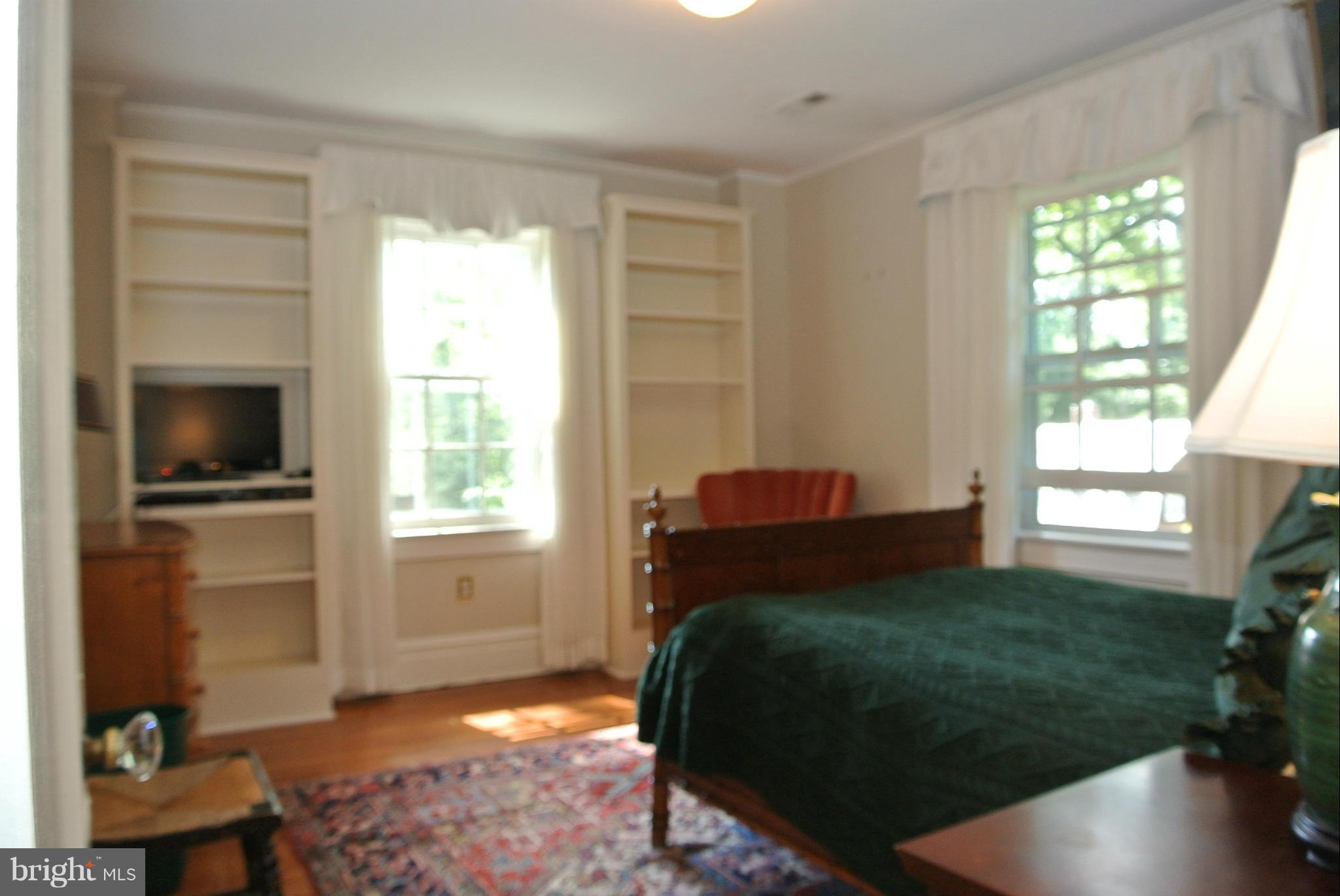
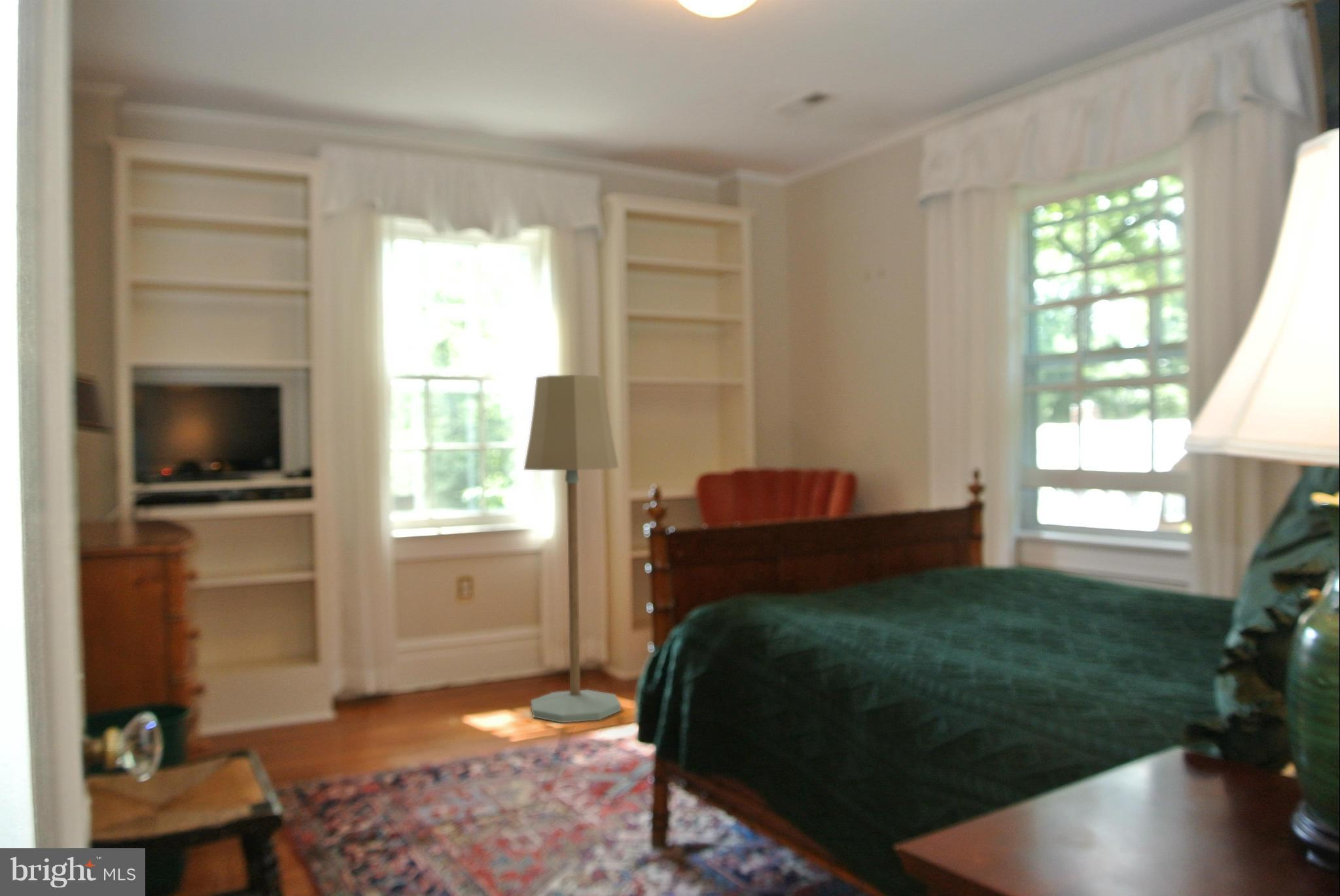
+ floor lamp (573, 543)
